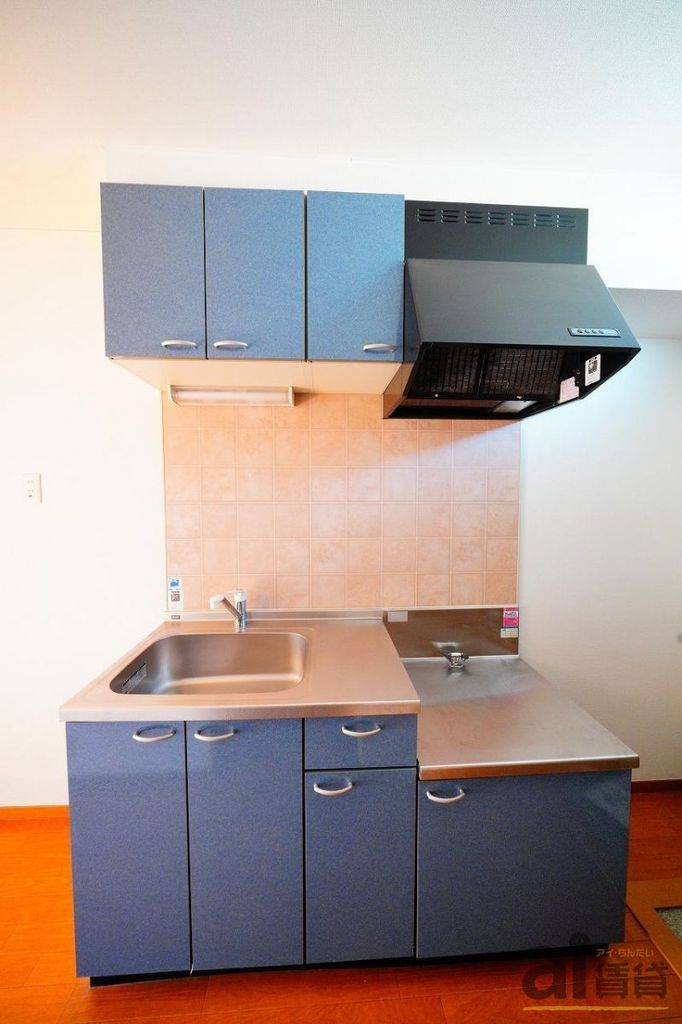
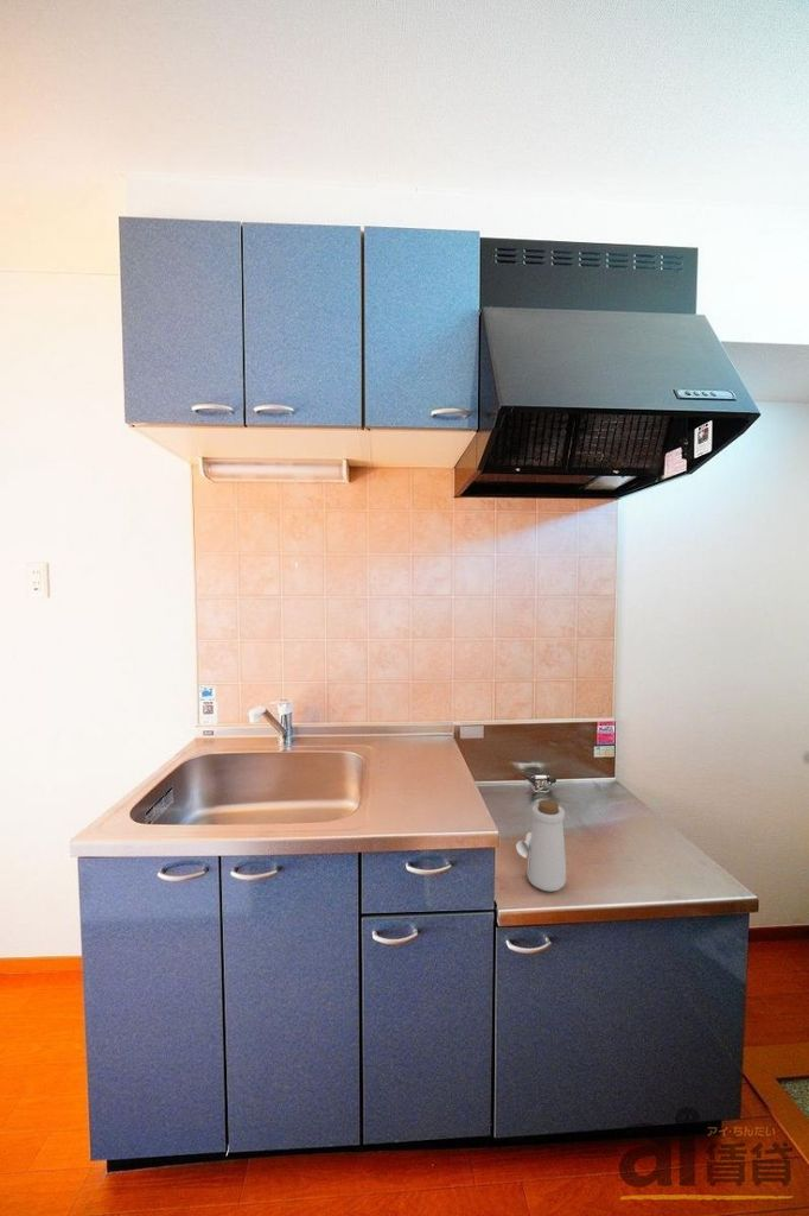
+ bottle (542, 842)
